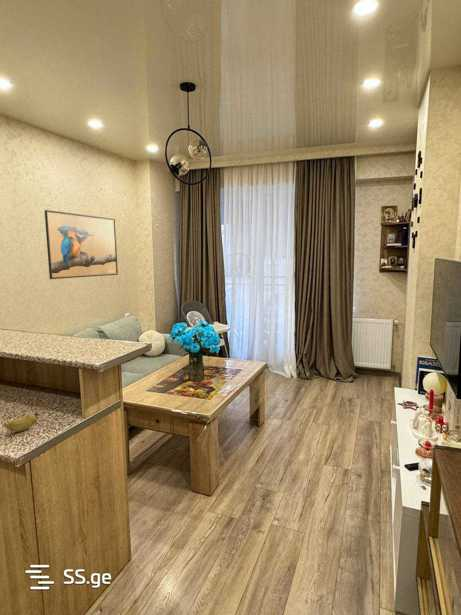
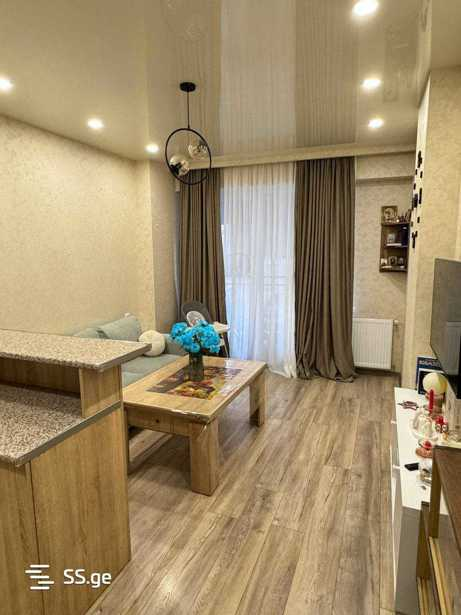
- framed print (85, 246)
- banana (21, 423)
